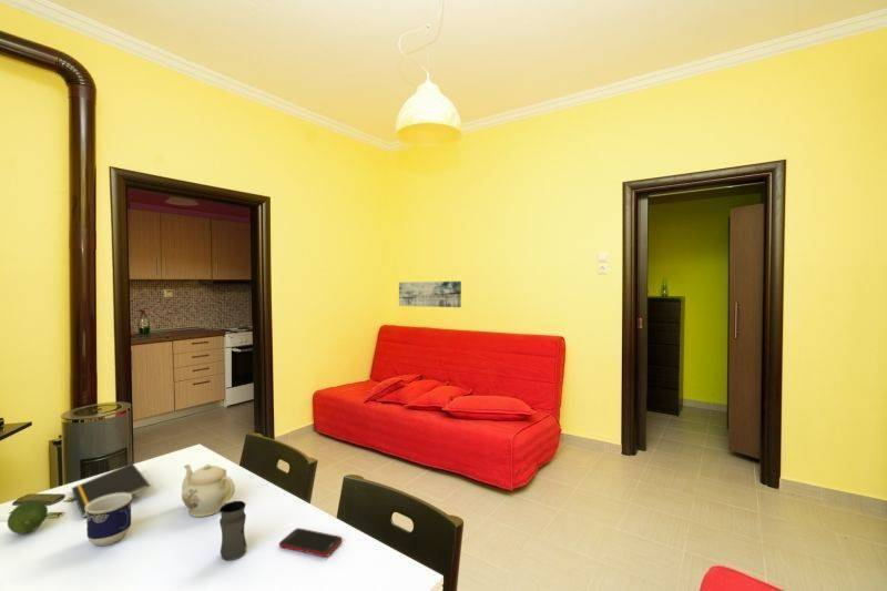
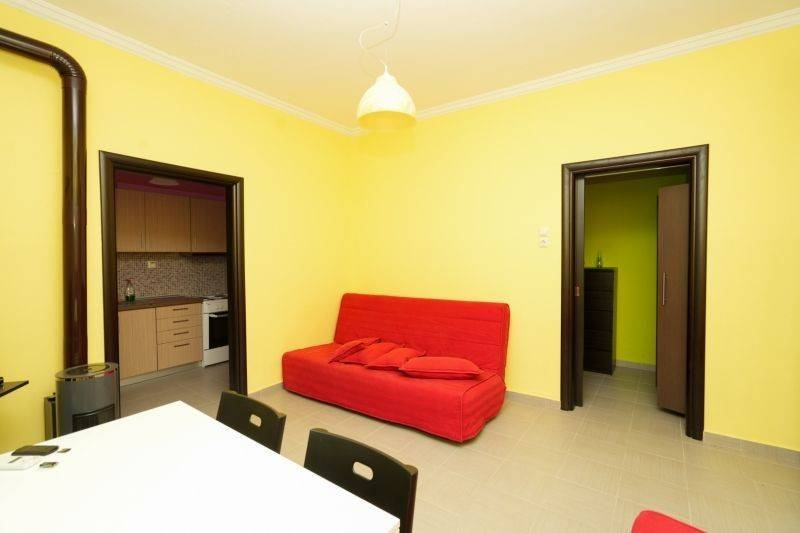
- notepad (110, 487)
- jar (233, 529)
- cup (113, 521)
- teapot (208, 487)
- fruit (28, 517)
- wall art (428, 294)
- cell phone (310, 541)
